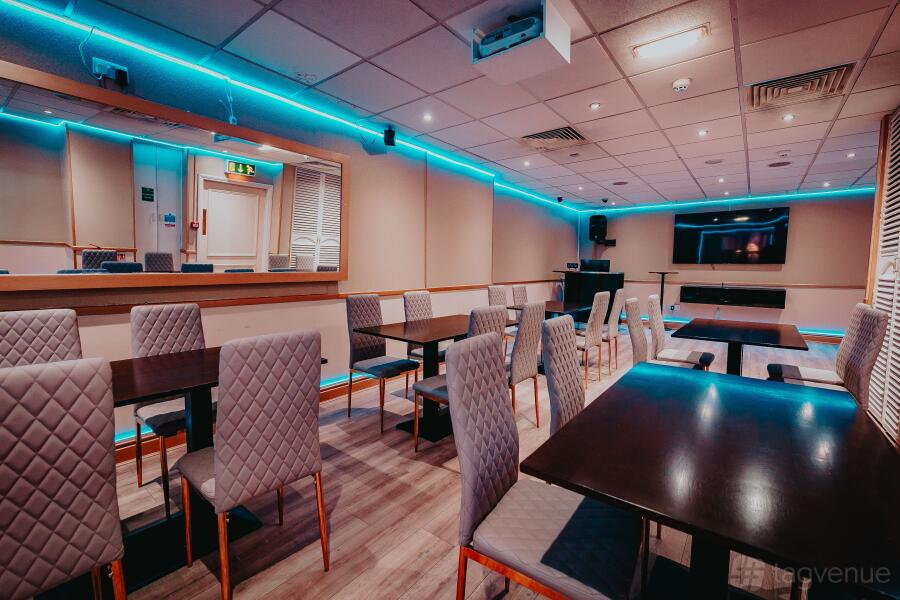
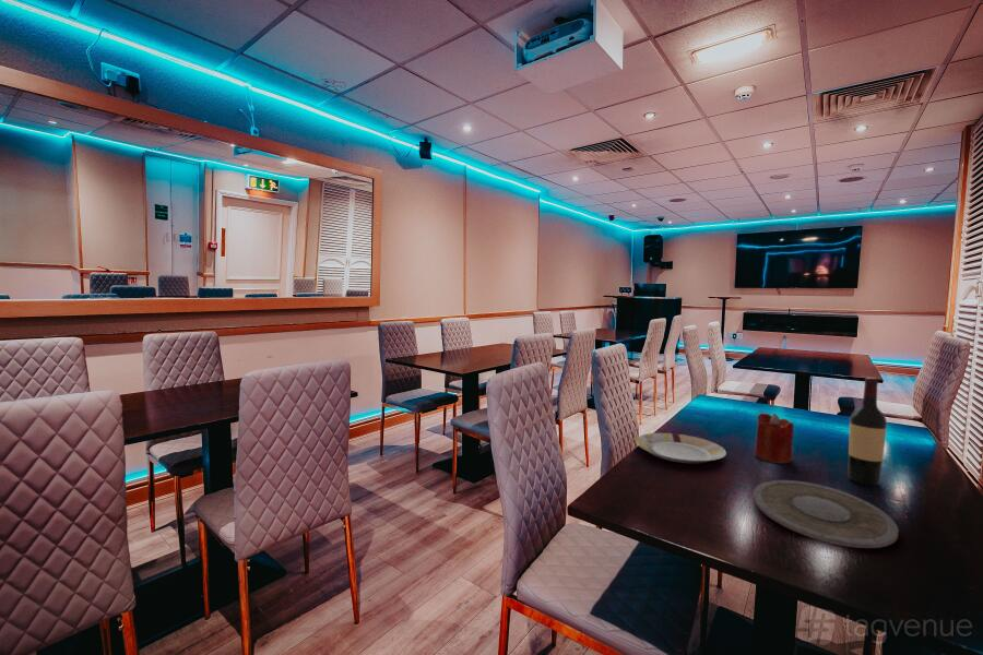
+ candle (773, 434)
+ plate (678, 448)
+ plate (819, 509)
+ wine bottle (867, 429)
